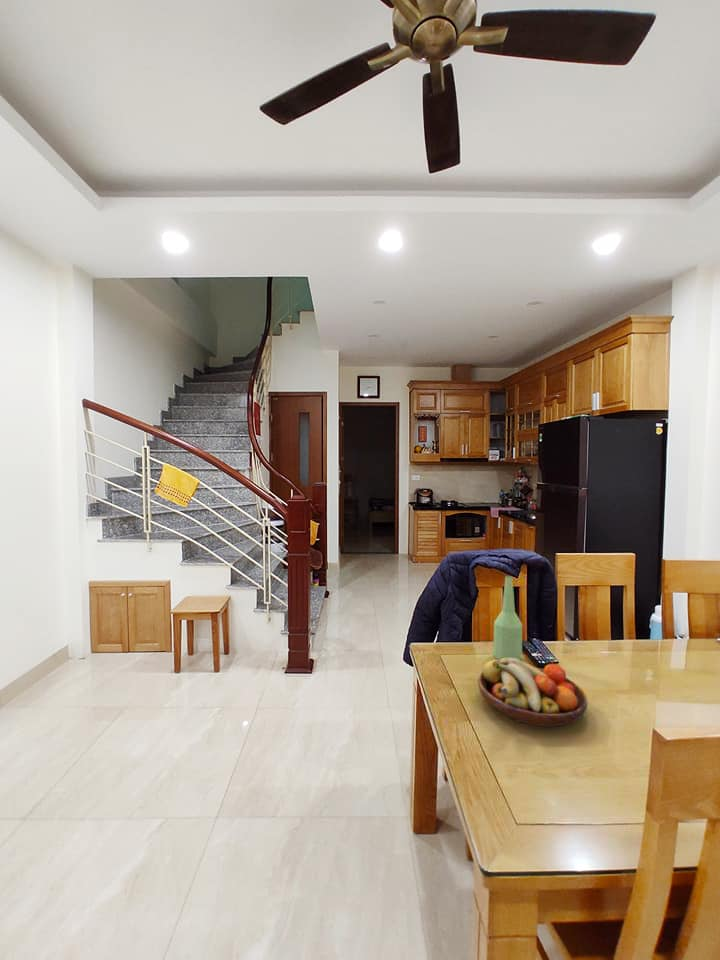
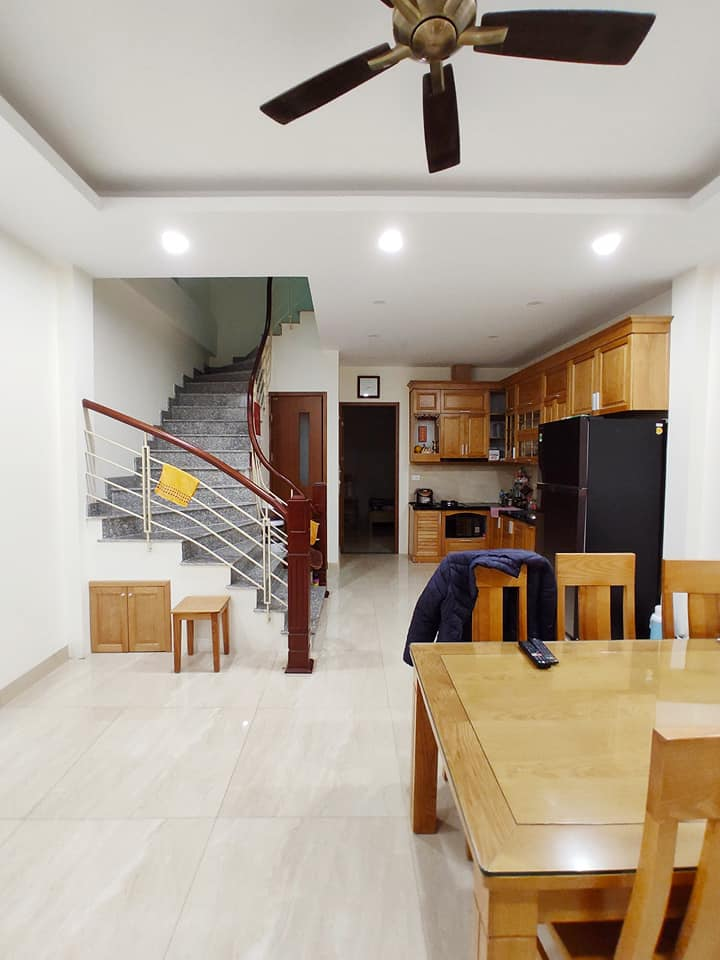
- bottle (508, 616)
- fruit bowl (530, 683)
